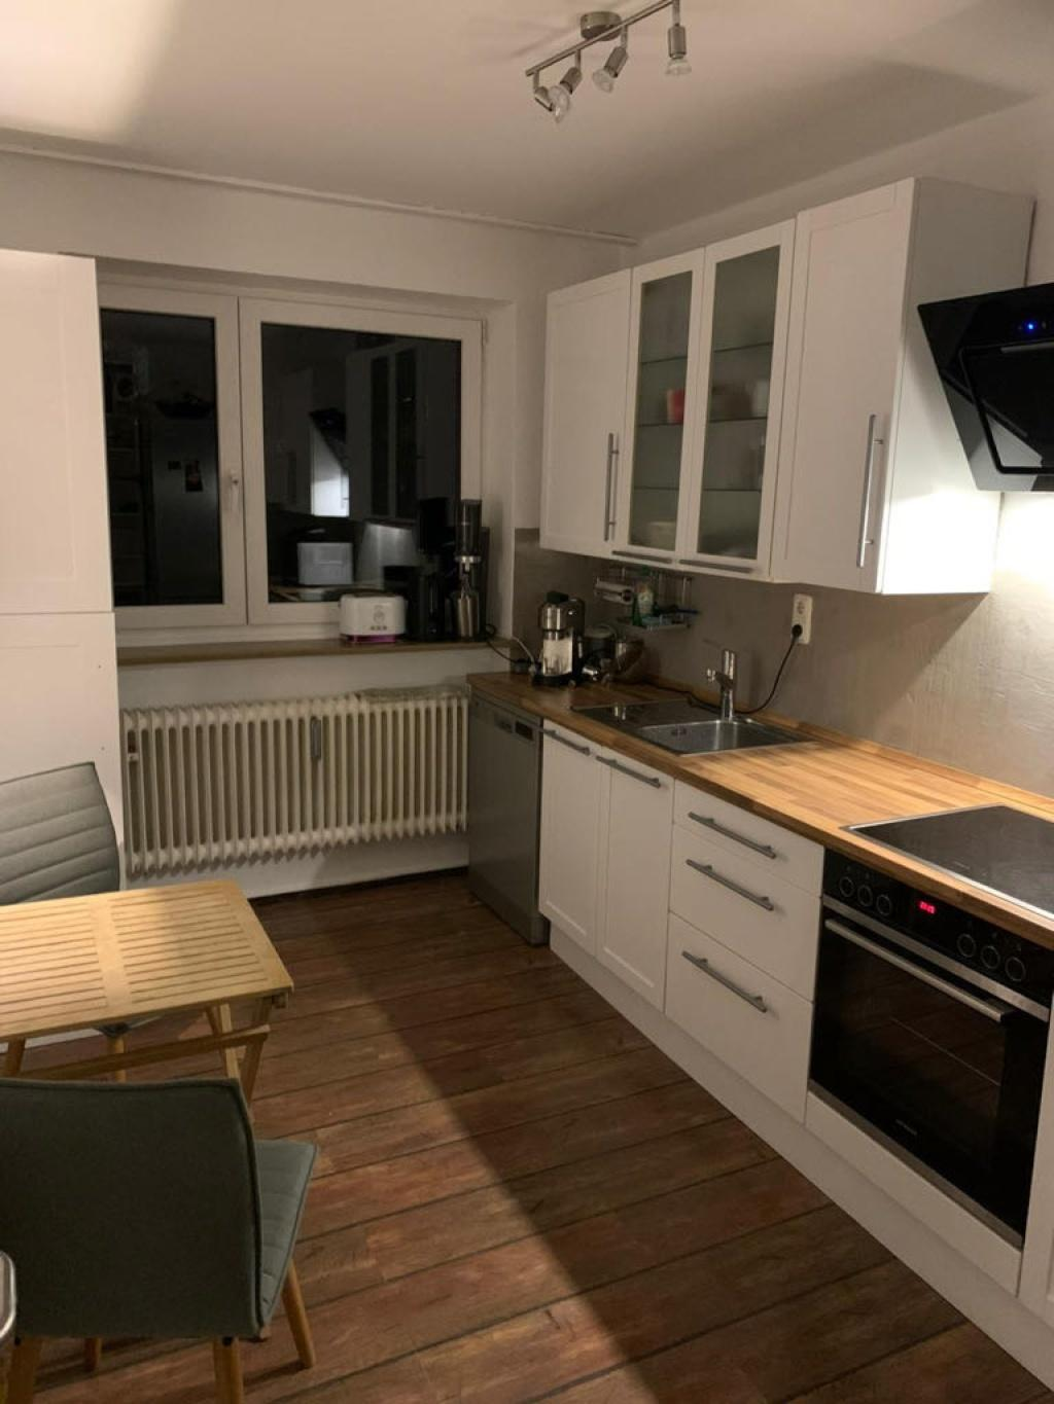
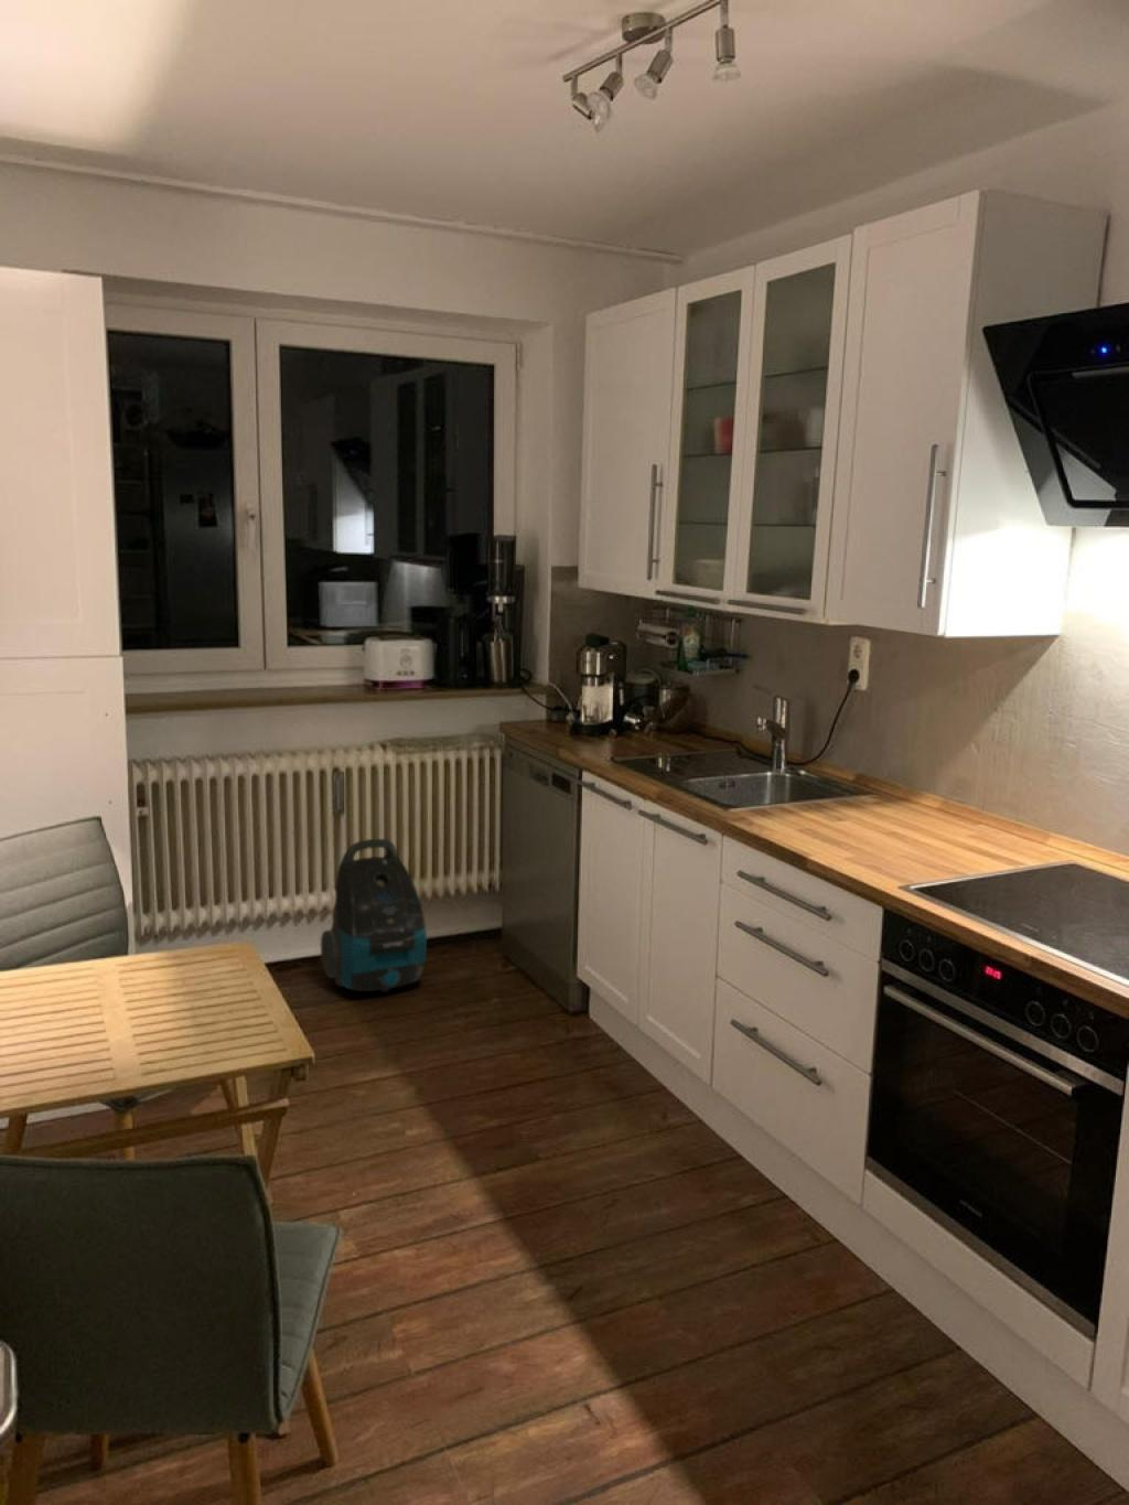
+ vacuum cleaner (376, 914)
